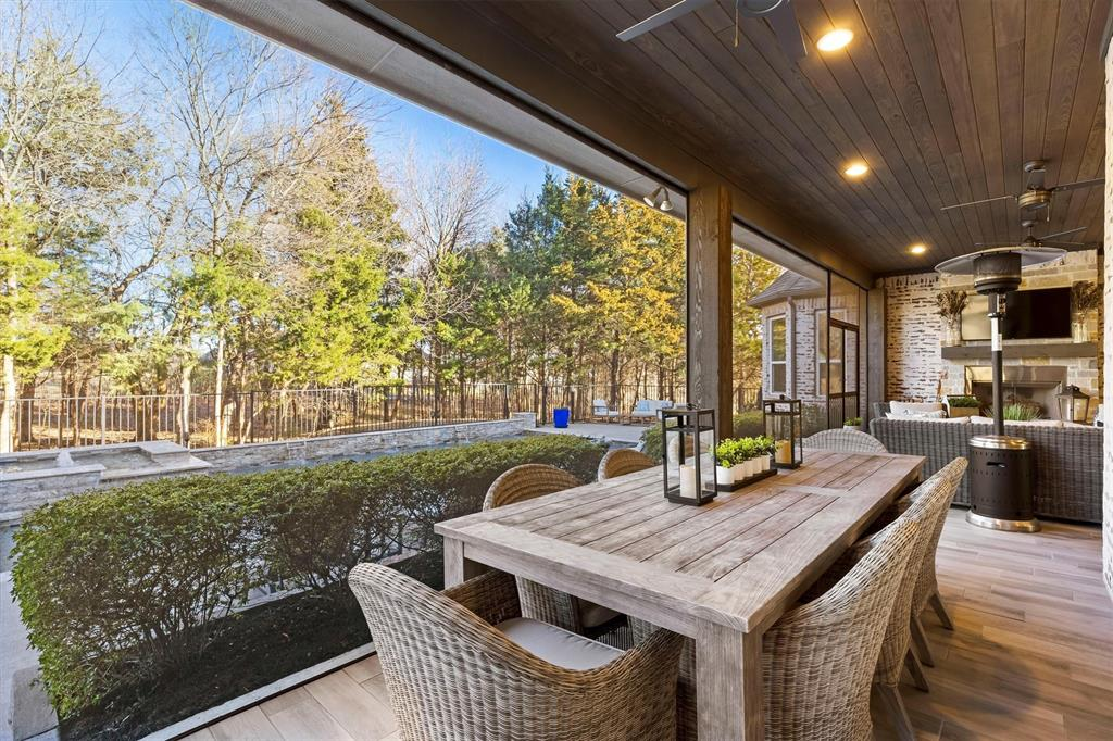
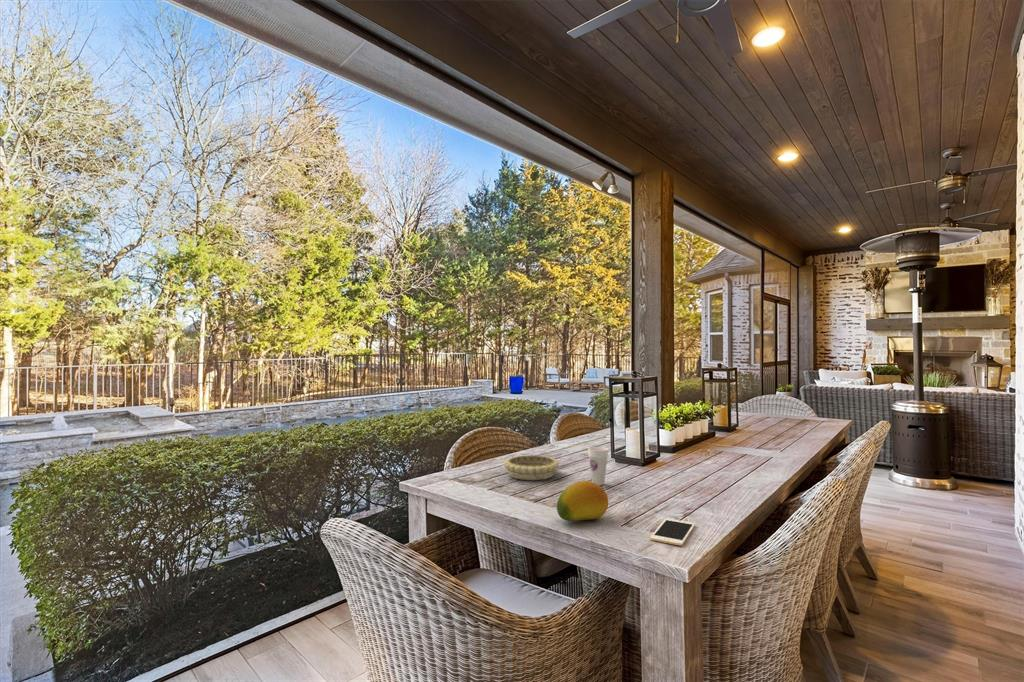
+ decorative bowl (531, 467)
+ fruit (581, 500)
+ cup (598, 466)
+ cell phone (673, 531)
